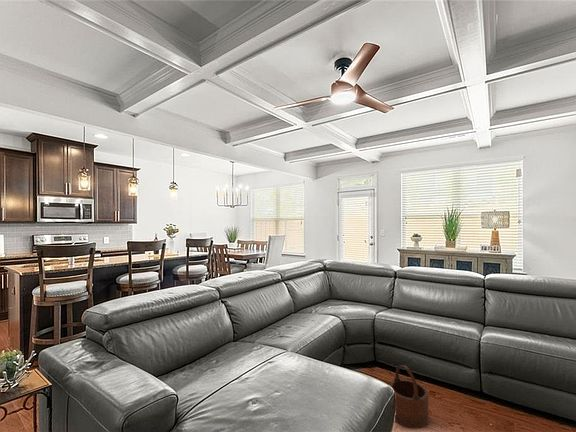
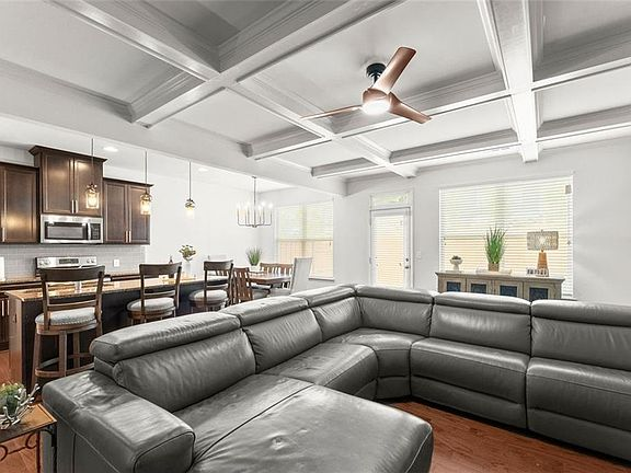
- wooden bucket (408, 391)
